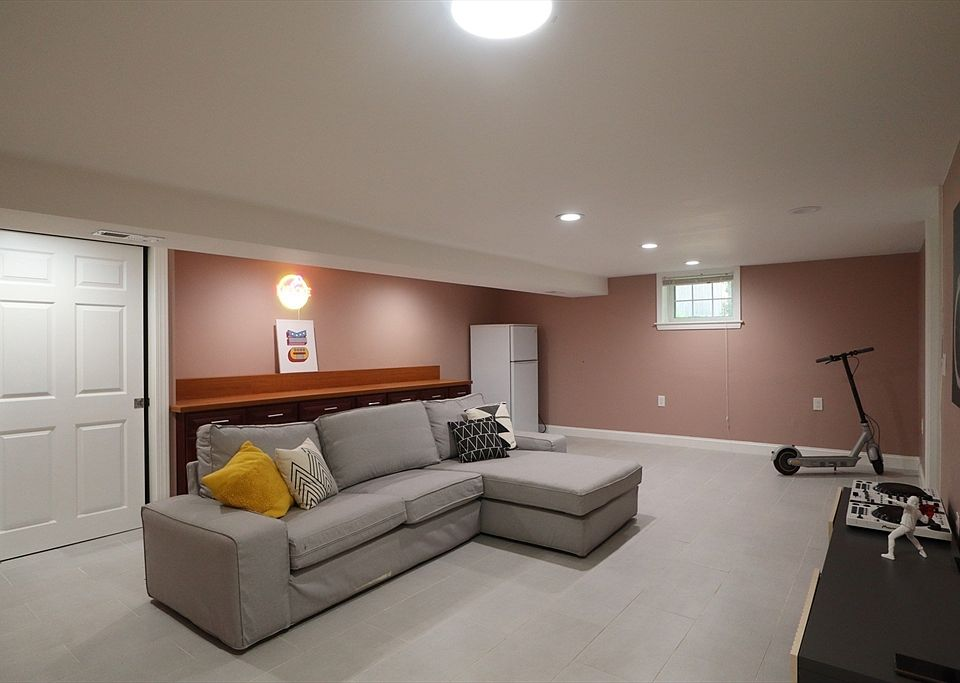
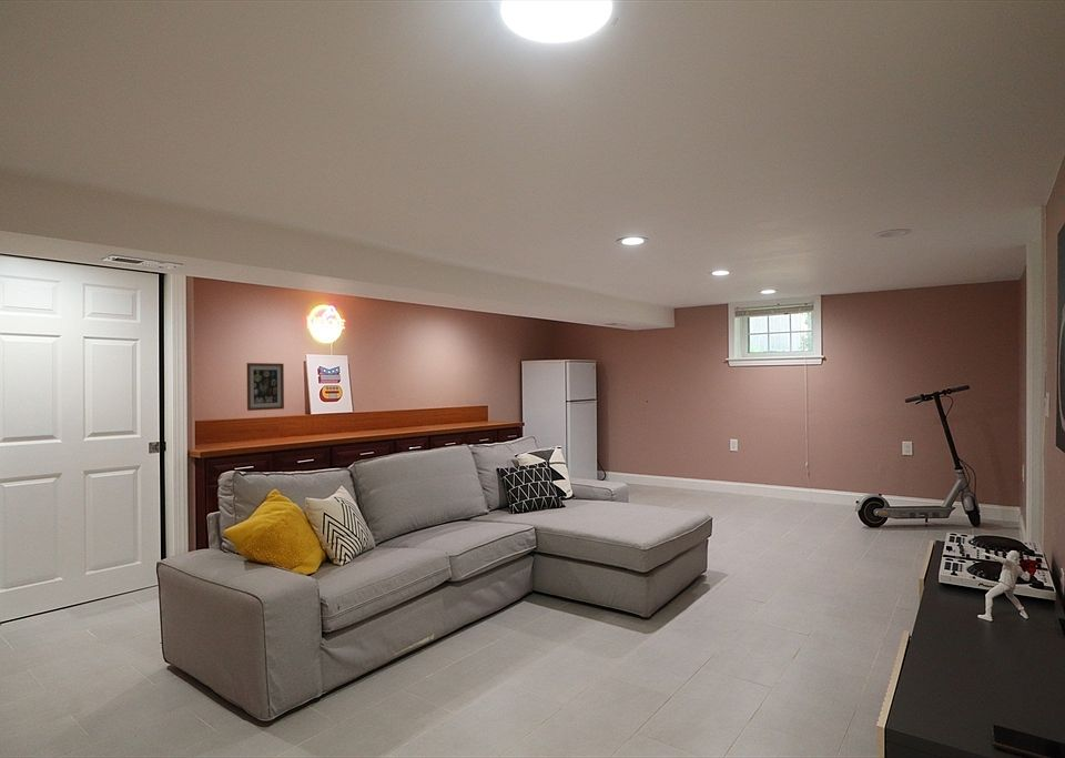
+ wall art (265, 386)
